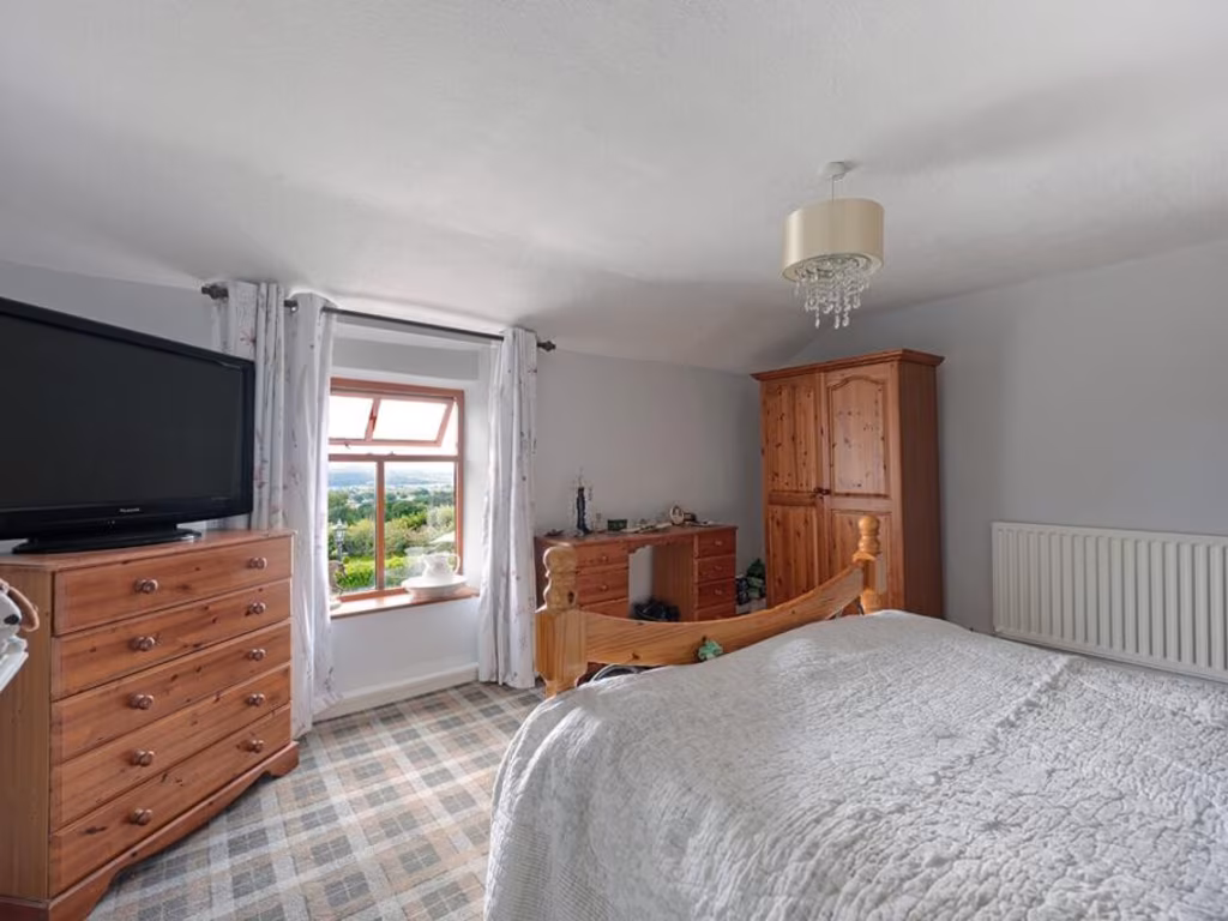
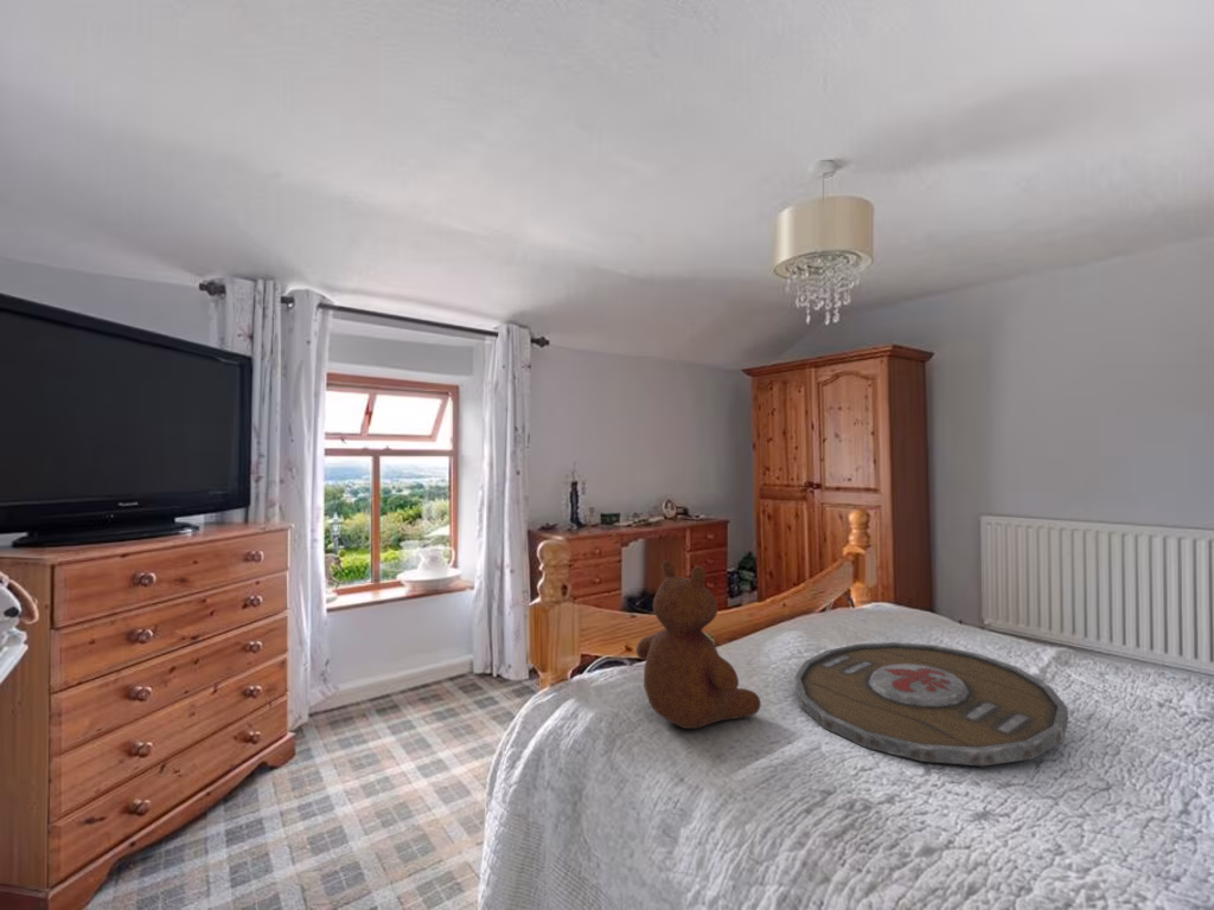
+ teddy bear (699, 637)
+ serving tray (918, 691)
